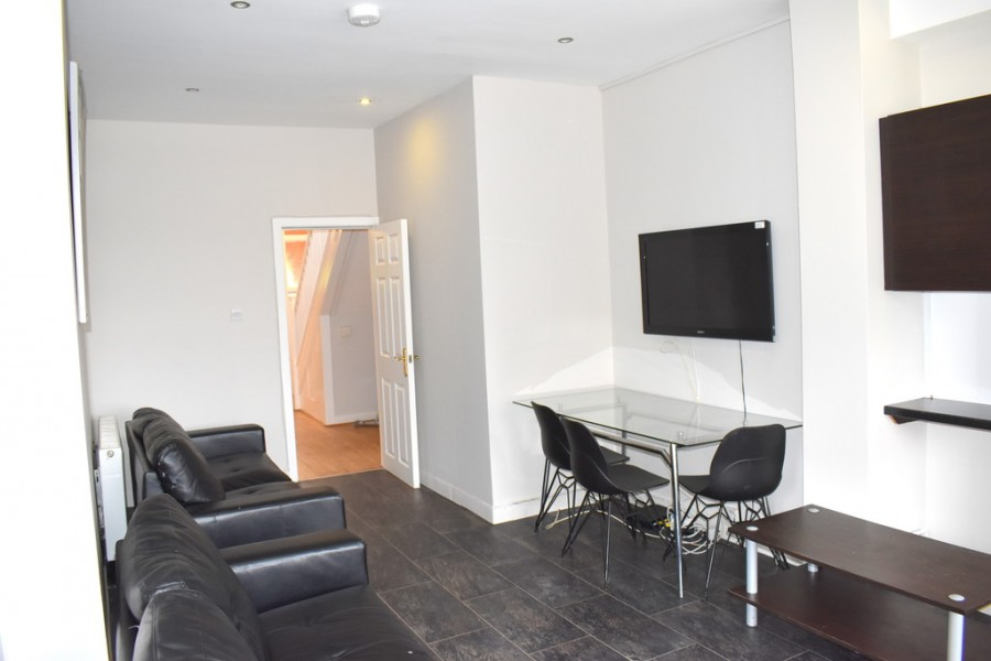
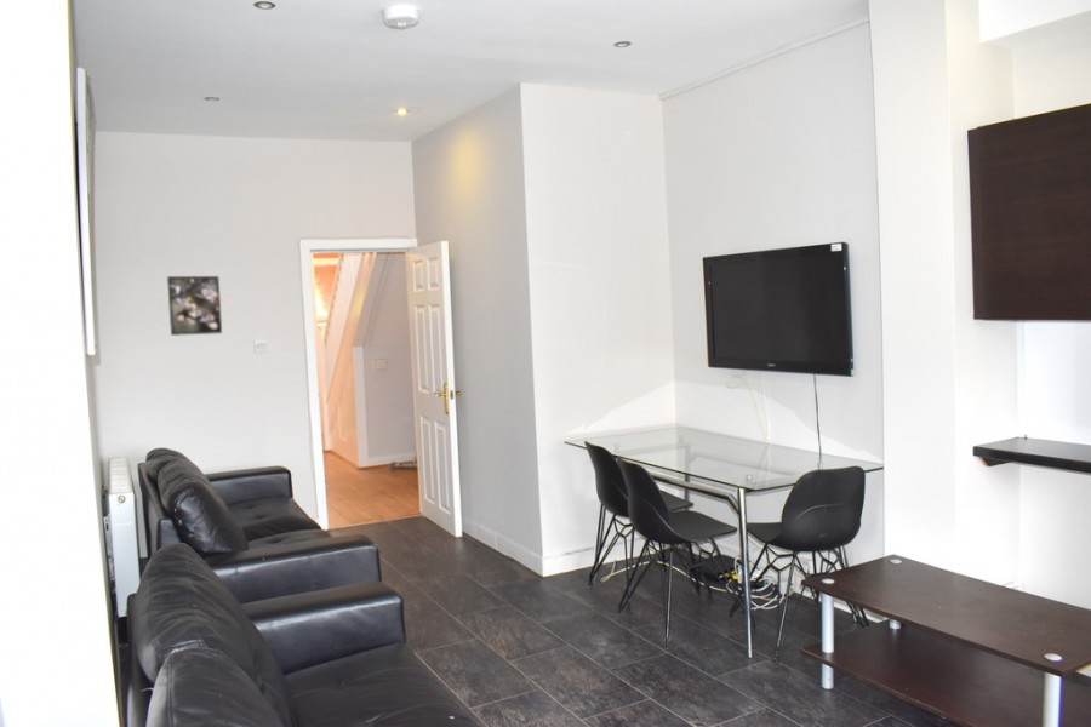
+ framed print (194, 305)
